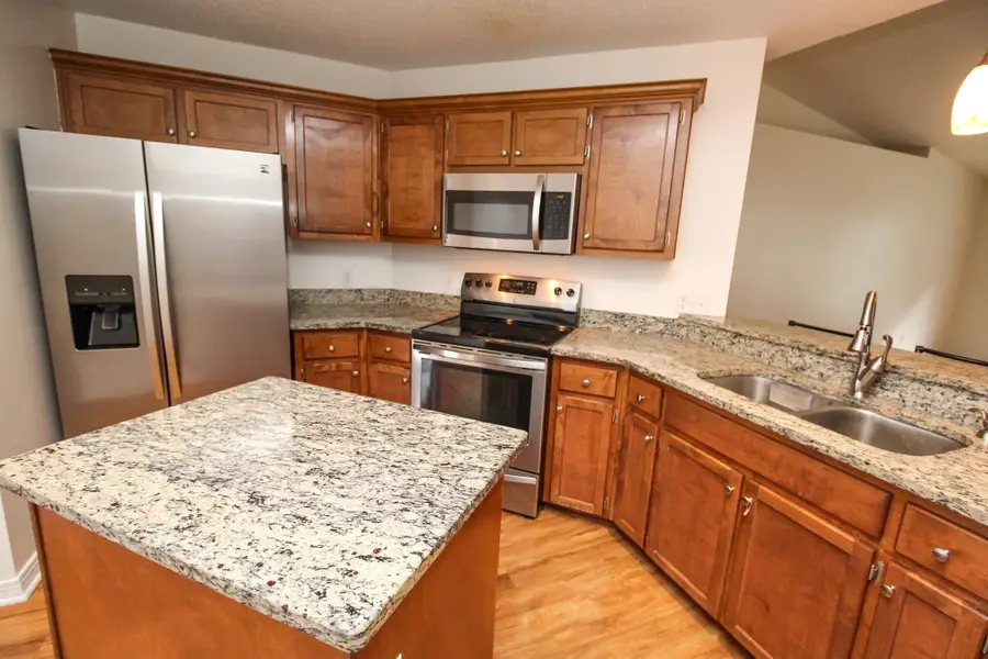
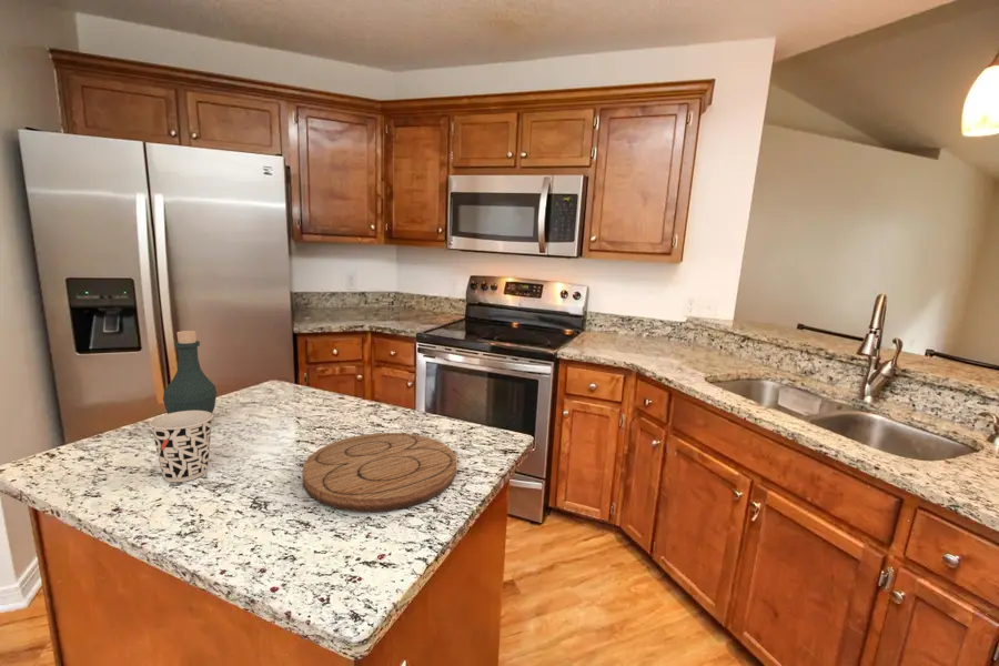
+ cup (183, 446)
+ cutting board (382, 465)
+ bottle (189, 380)
